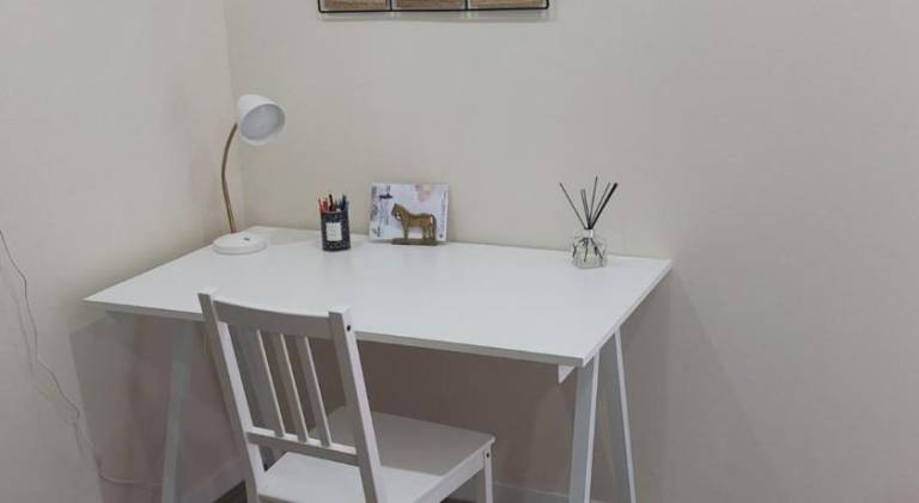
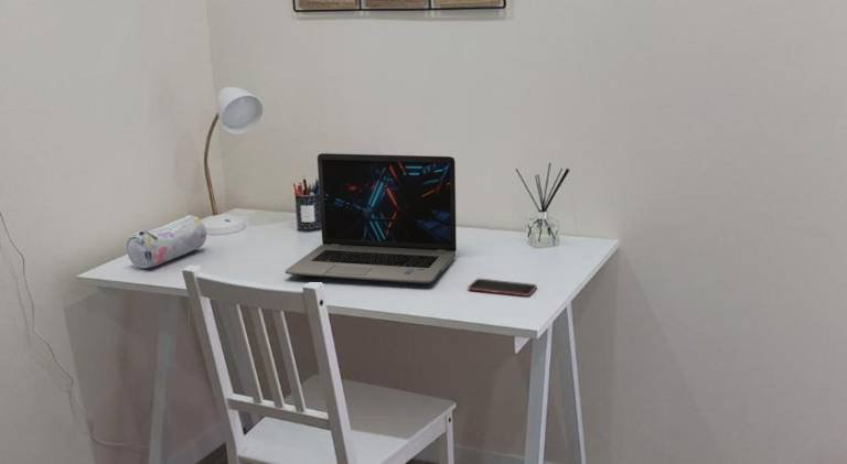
+ pencil case (167, 240)
+ smartphone (502, 287)
+ laptop (371, 216)
